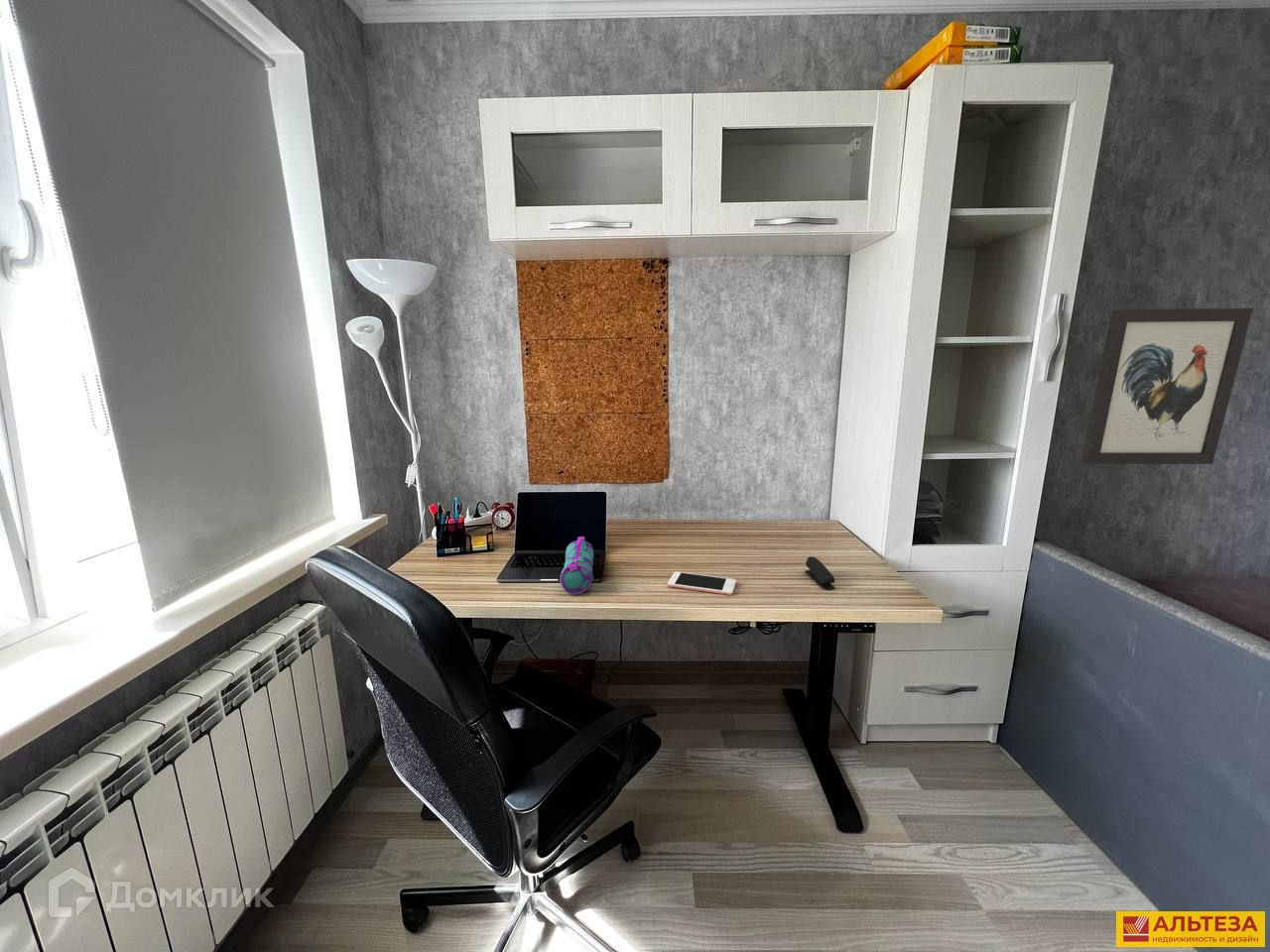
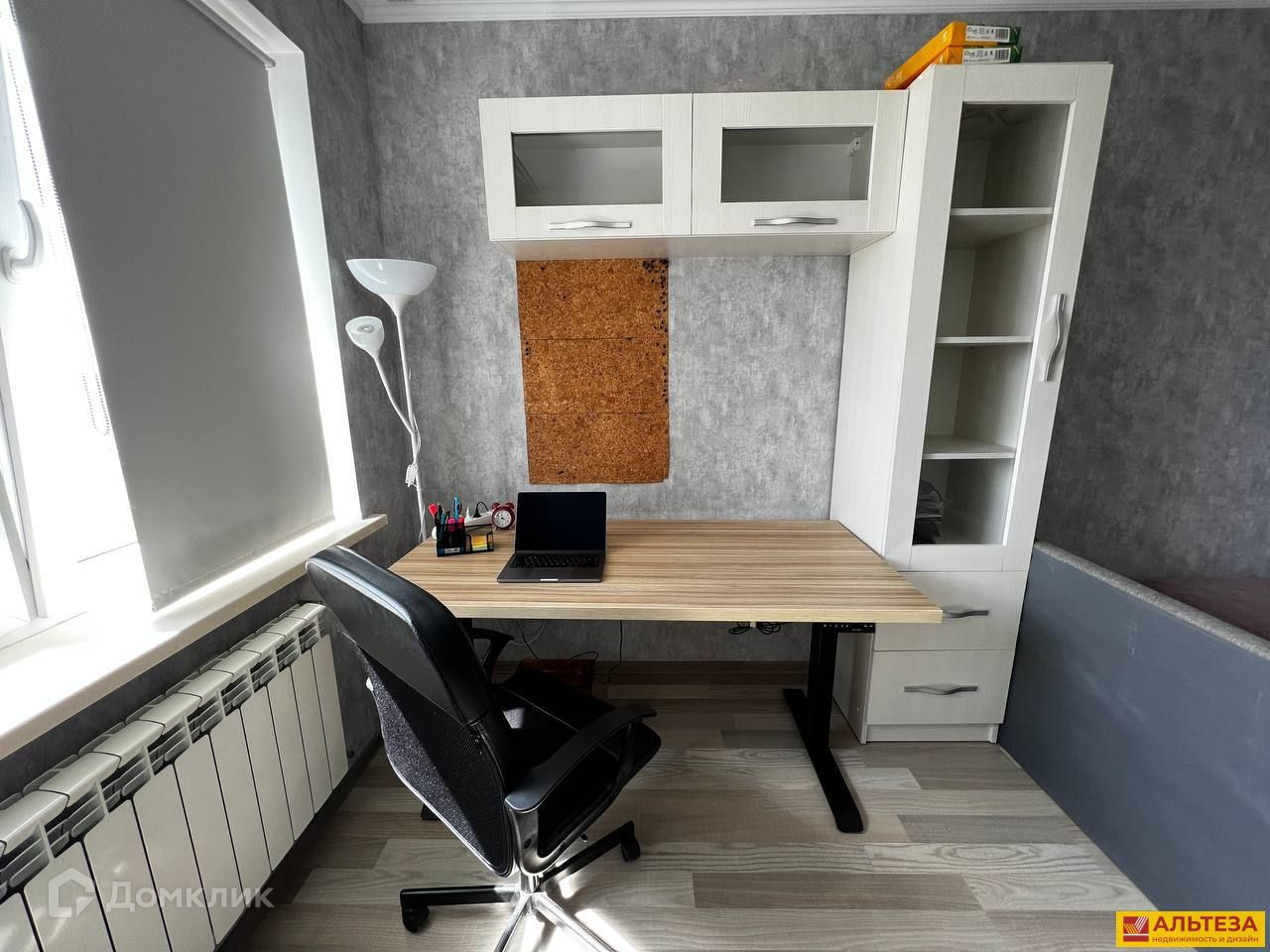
- pencil case (577, 564)
- wall art (1163, 389)
- stapler (820, 571)
- cell phone (701, 582)
